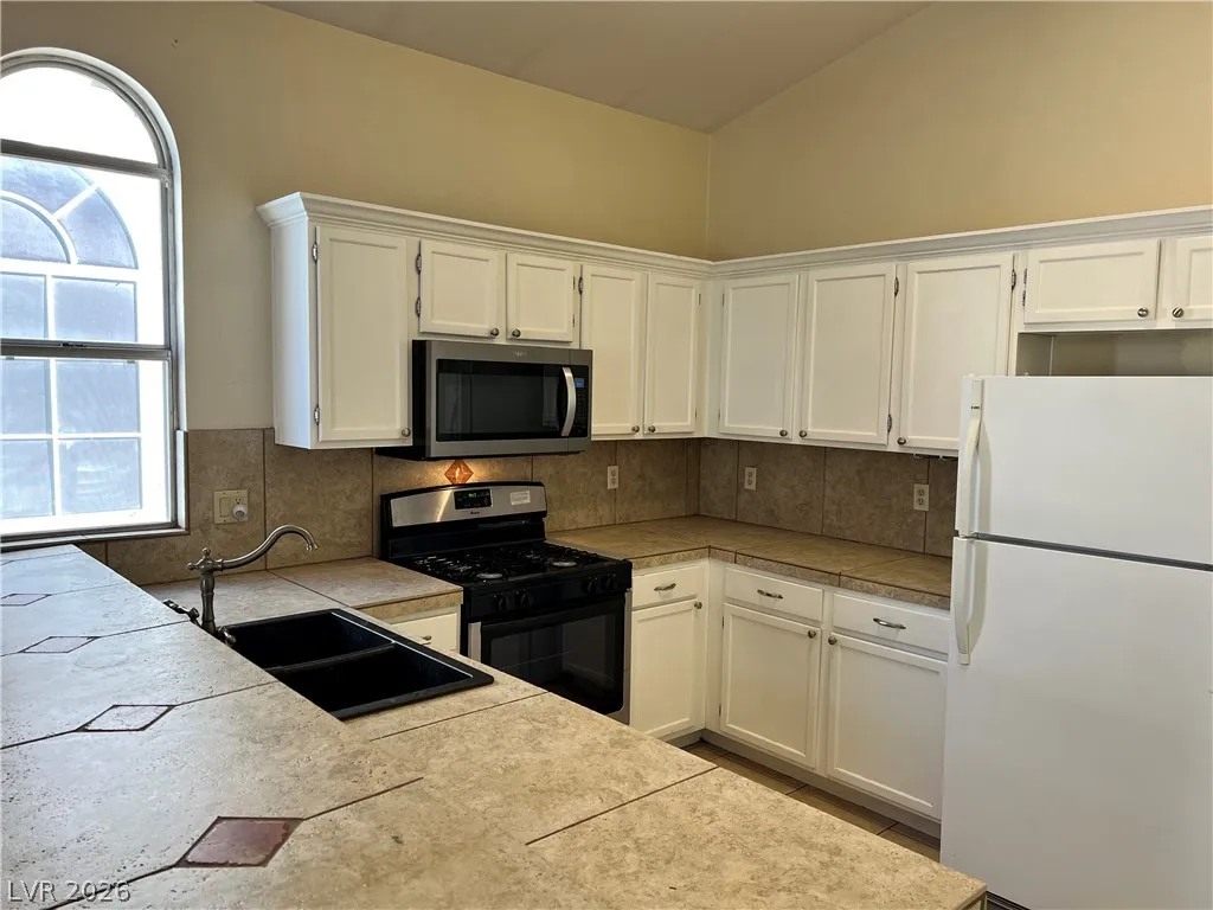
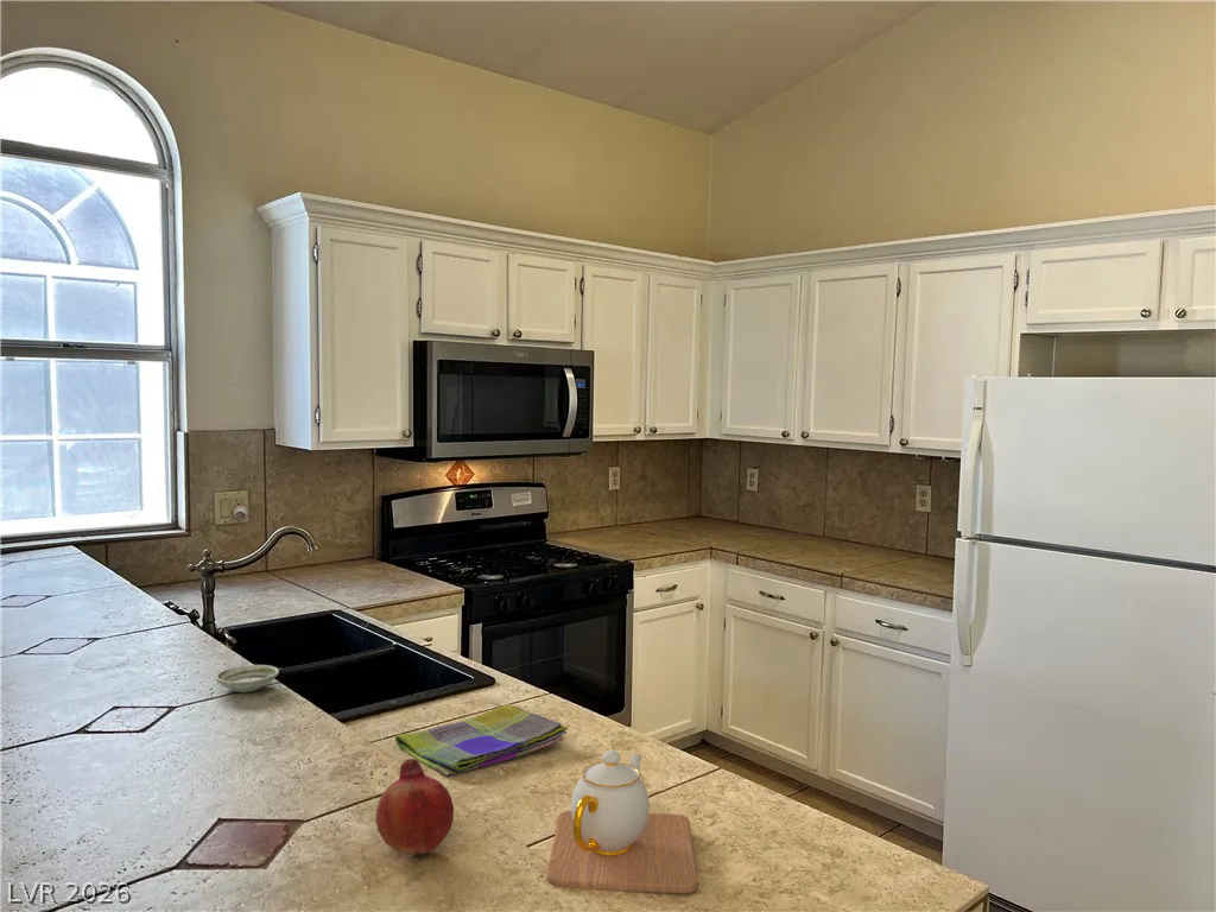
+ teapot (623, 802)
+ dish towel (482, 735)
+ fruit (414, 808)
+ saucer (247, 679)
